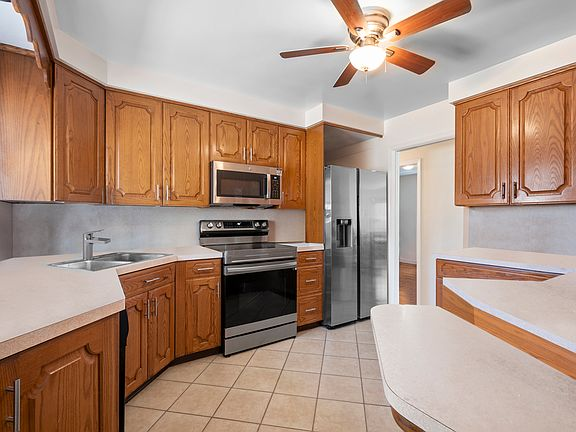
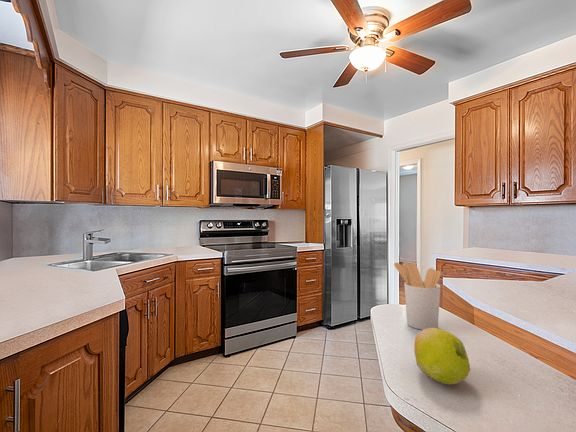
+ utensil holder (416, 292)
+ fruit (441, 354)
